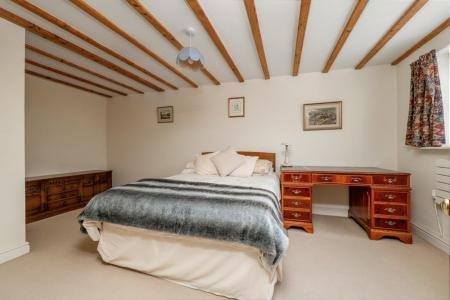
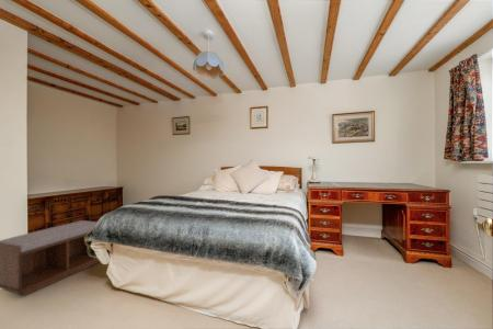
+ bench (56, 251)
